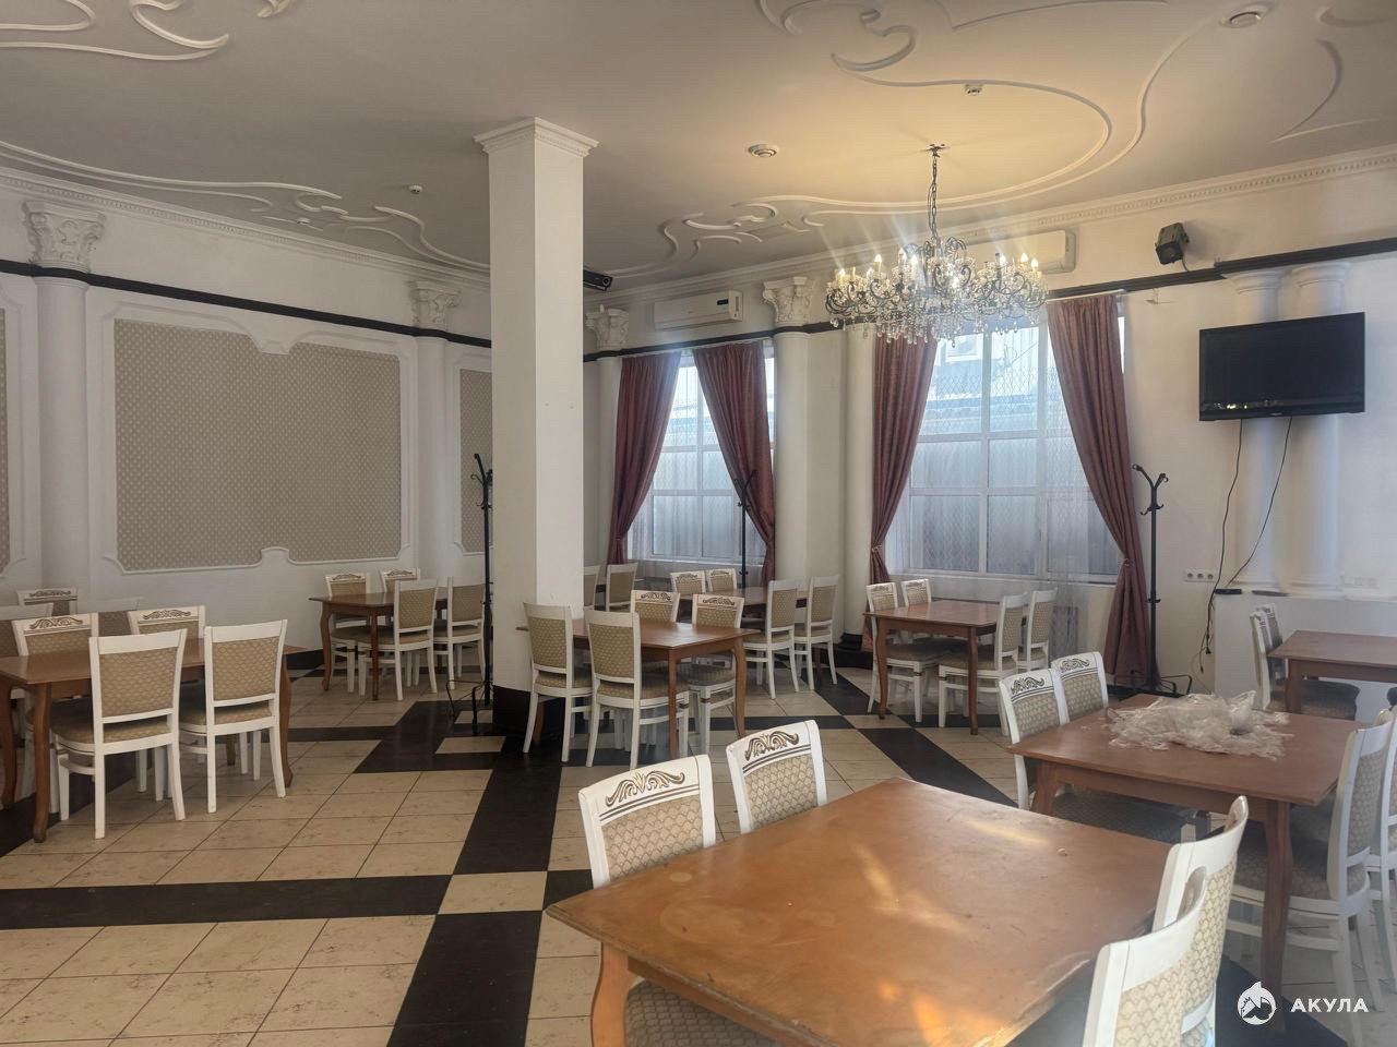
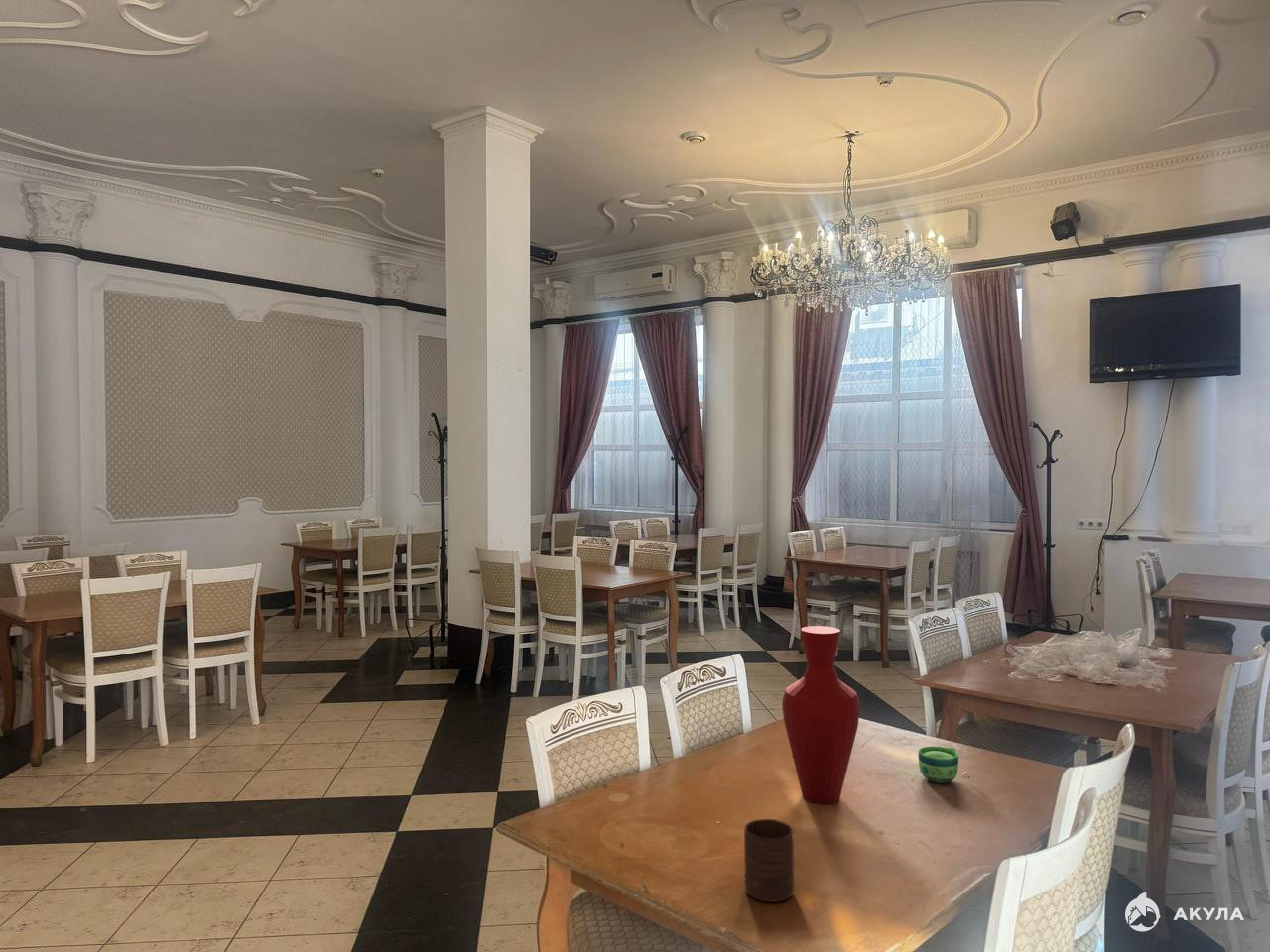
+ vase (821, 713)
+ cup (767, 856)
+ cup (940, 764)
